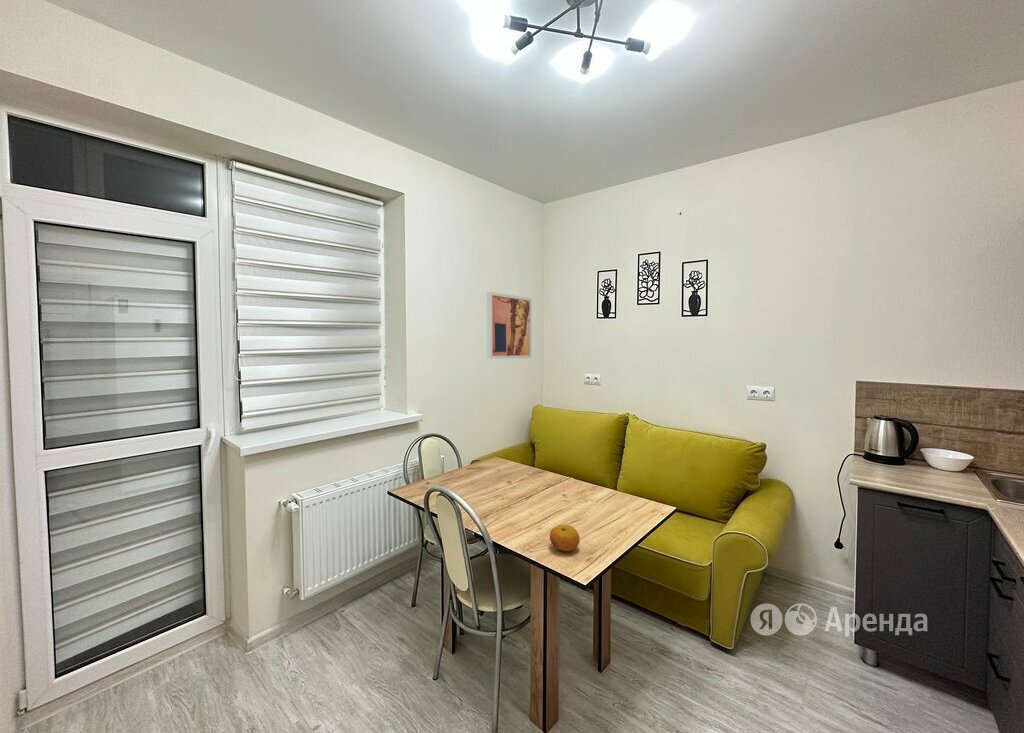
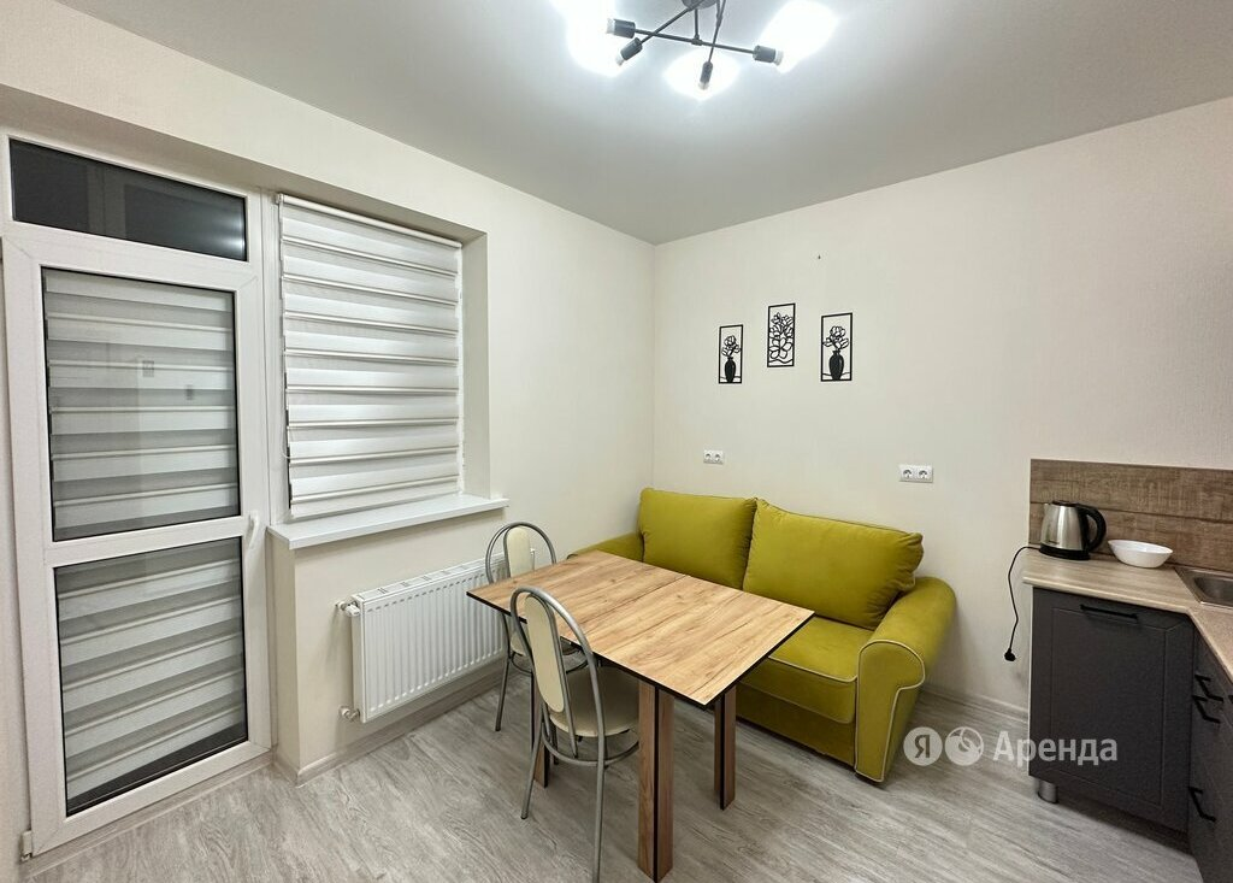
- fruit (564, 537)
- wall art (510, 327)
